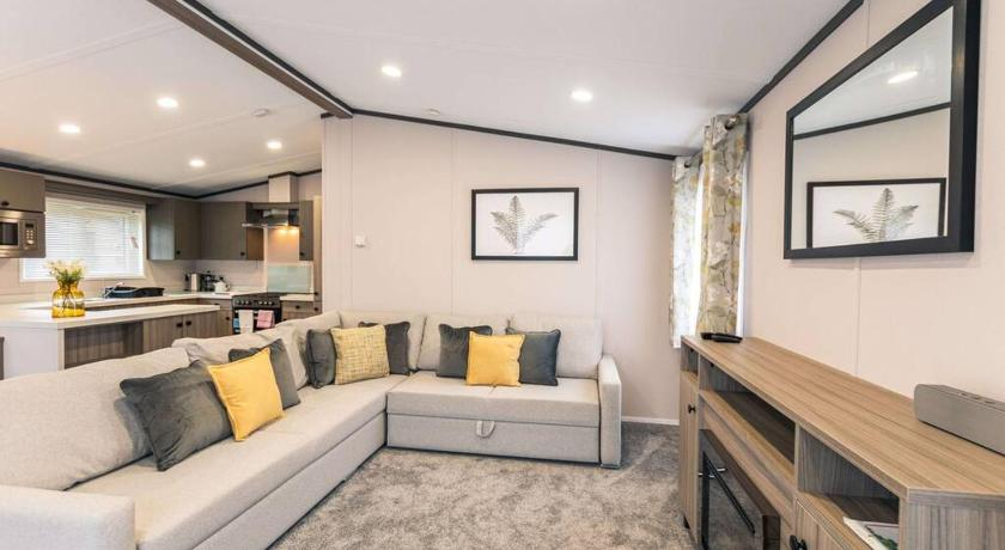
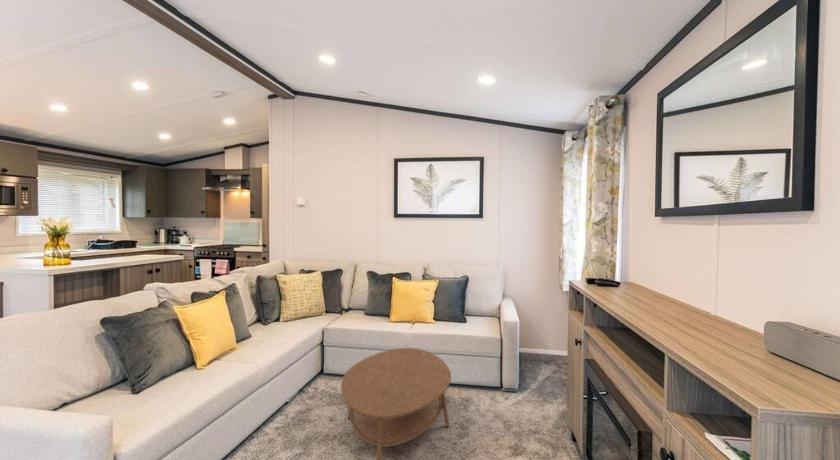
+ coffee table (397, 398)
